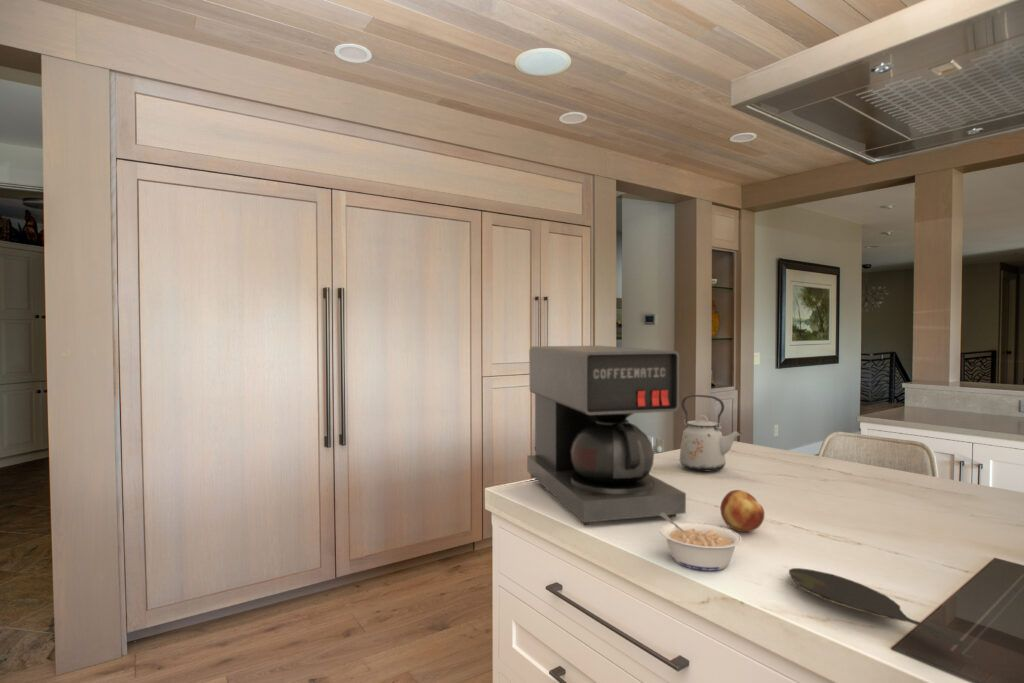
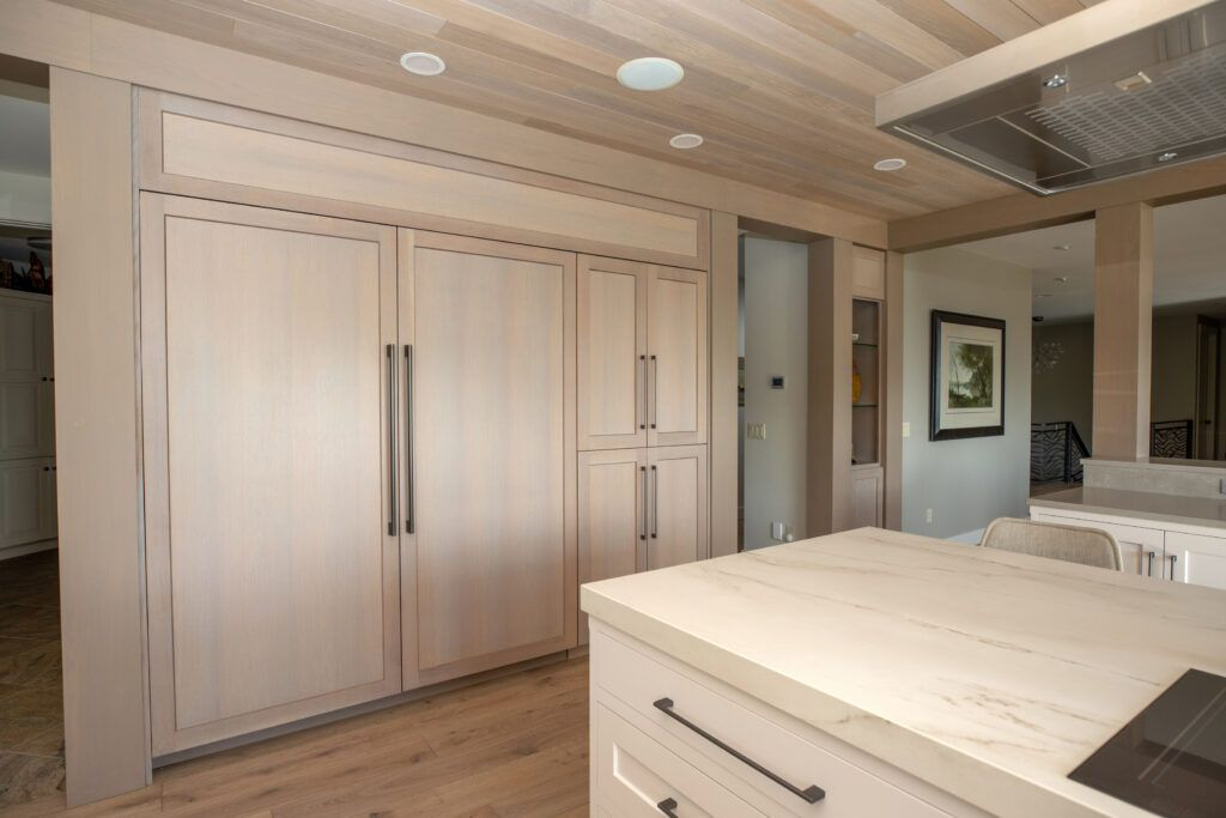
- spoon (864, 601)
- fruit (741, 511)
- legume (696, 544)
- kettle (710, 432)
- coffee maker (595, 421)
